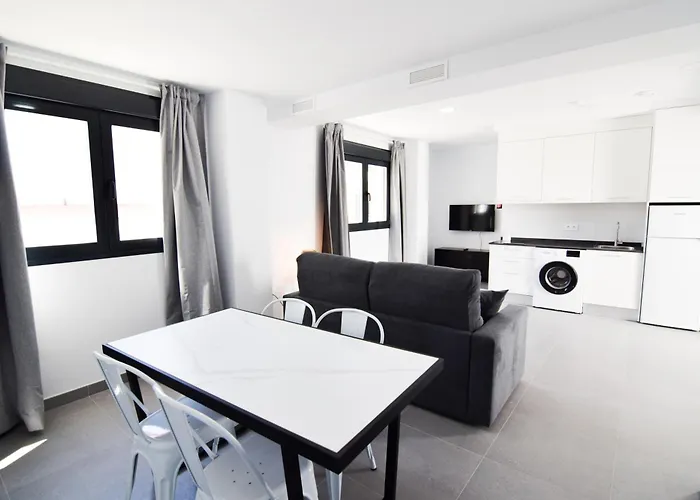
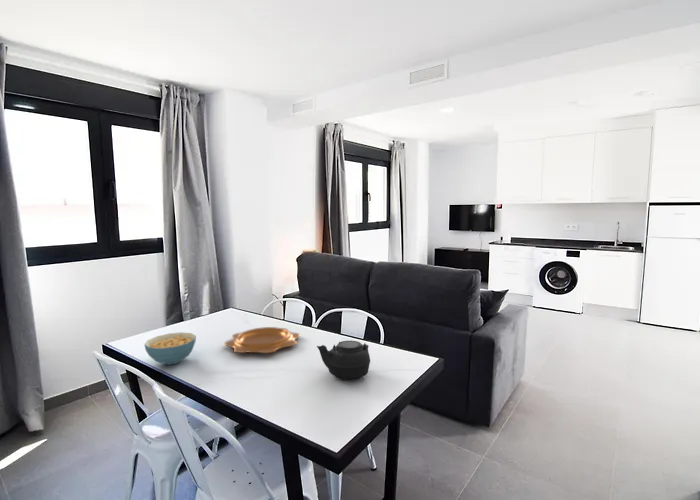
+ decorative bowl (263, 339)
+ teapot (344, 360)
+ cereal bowl (171, 350)
